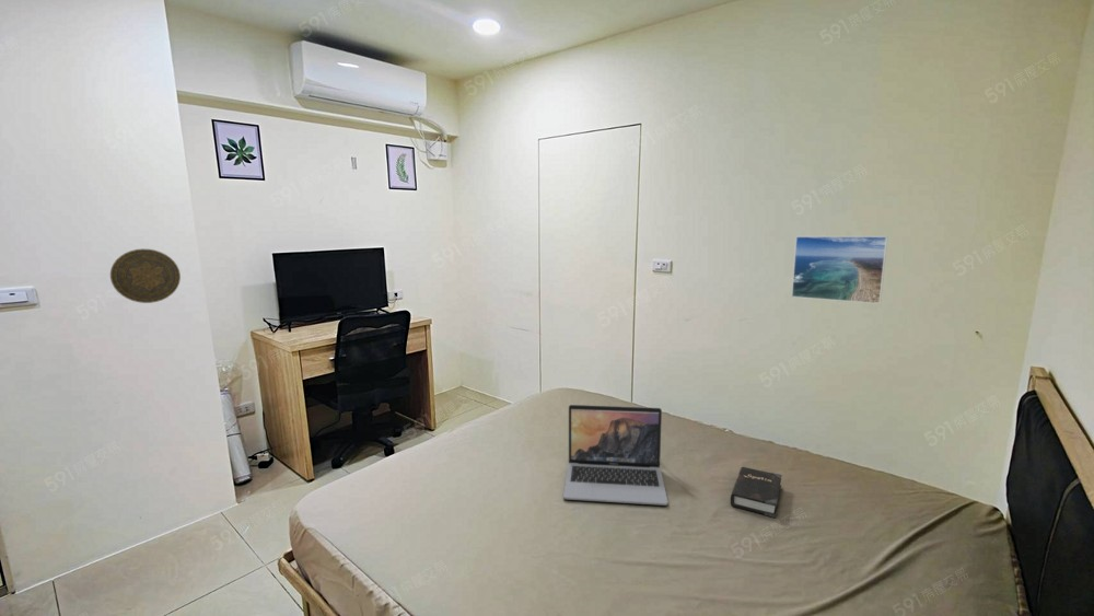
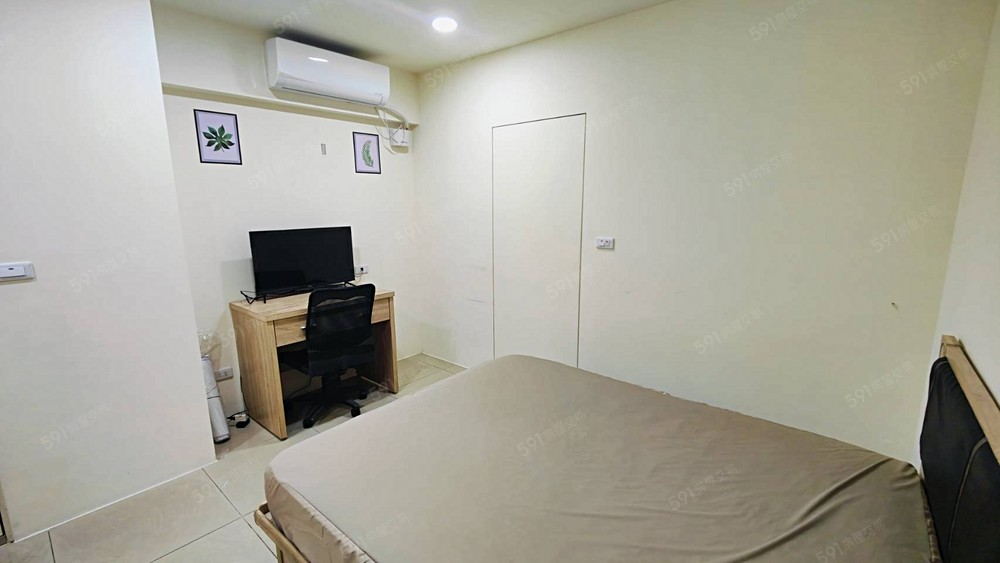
- laptop (614, 452)
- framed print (836, 268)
- decorative plate (147, 276)
- hardback book (756, 489)
